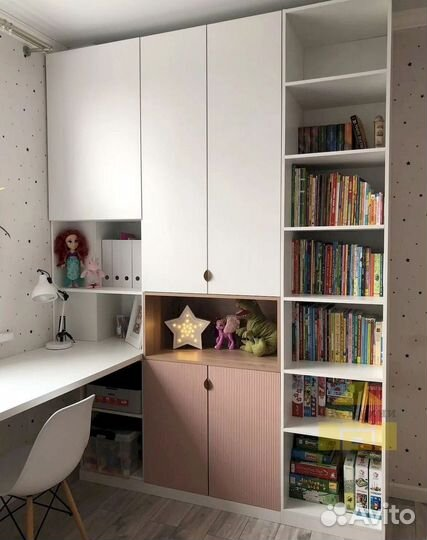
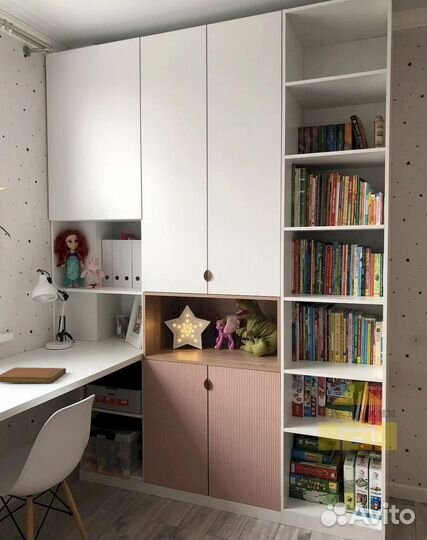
+ notebook (32, 374)
